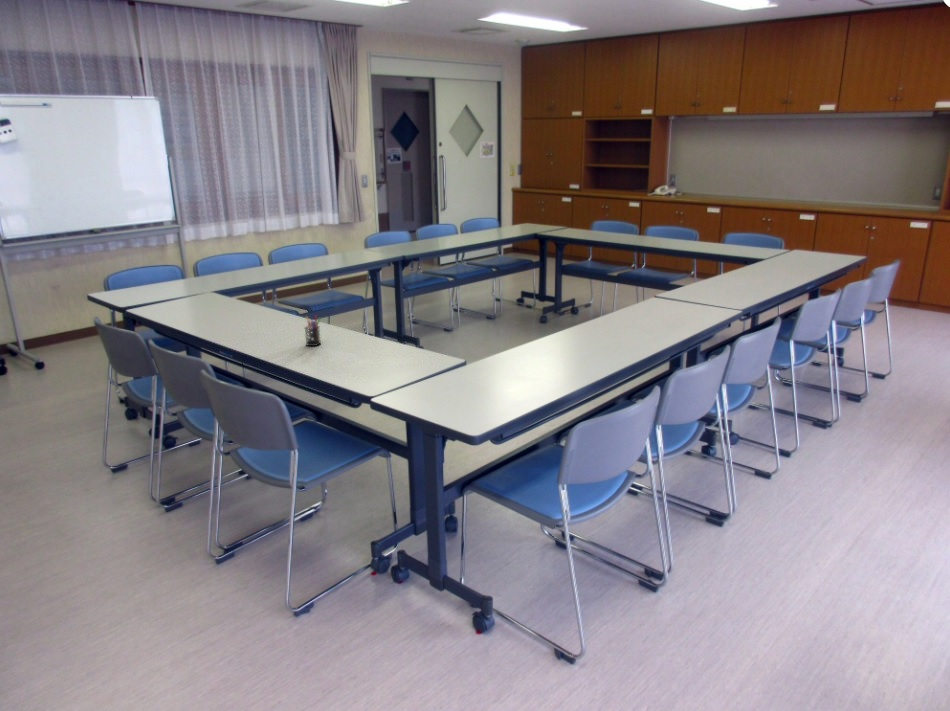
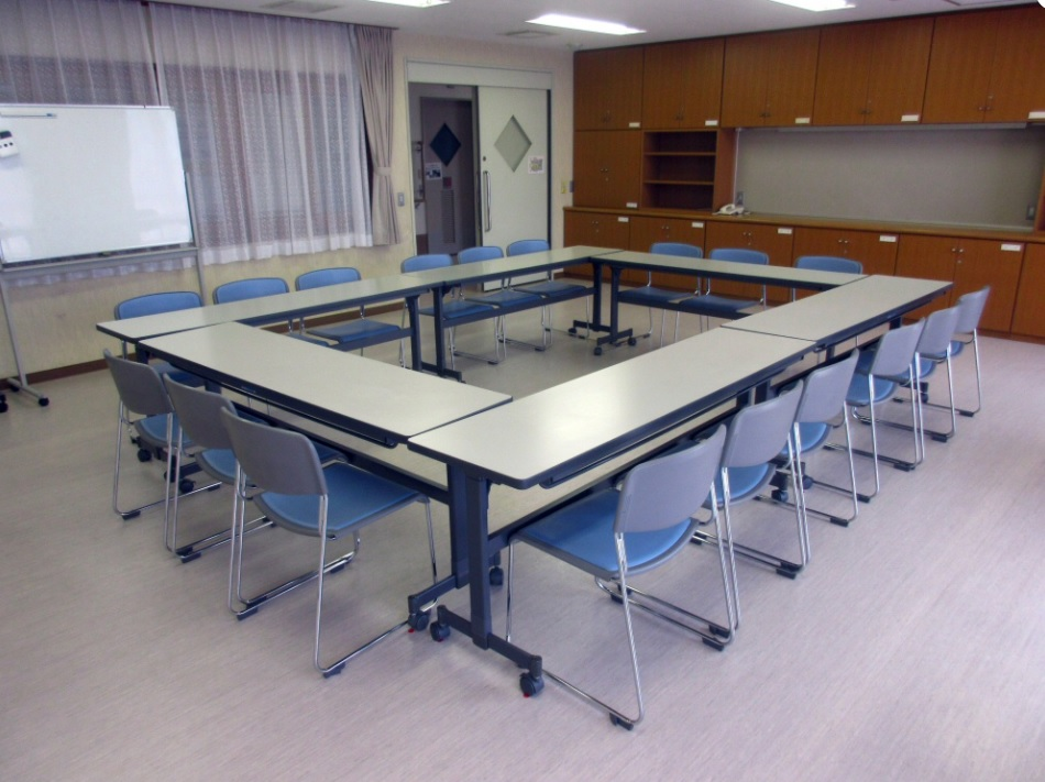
- pen holder (314, 329)
